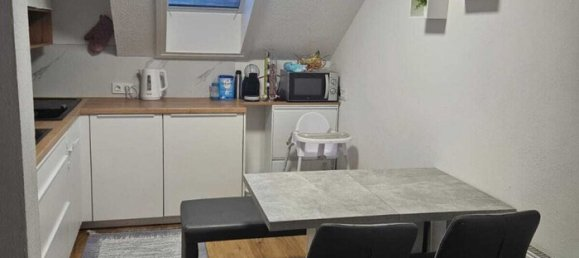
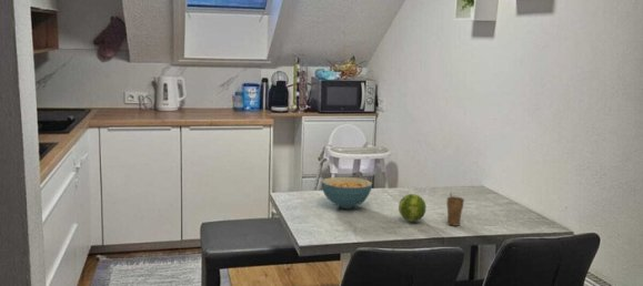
+ fruit (412, 207)
+ cereal bowl (345, 194)
+ cup (454, 207)
